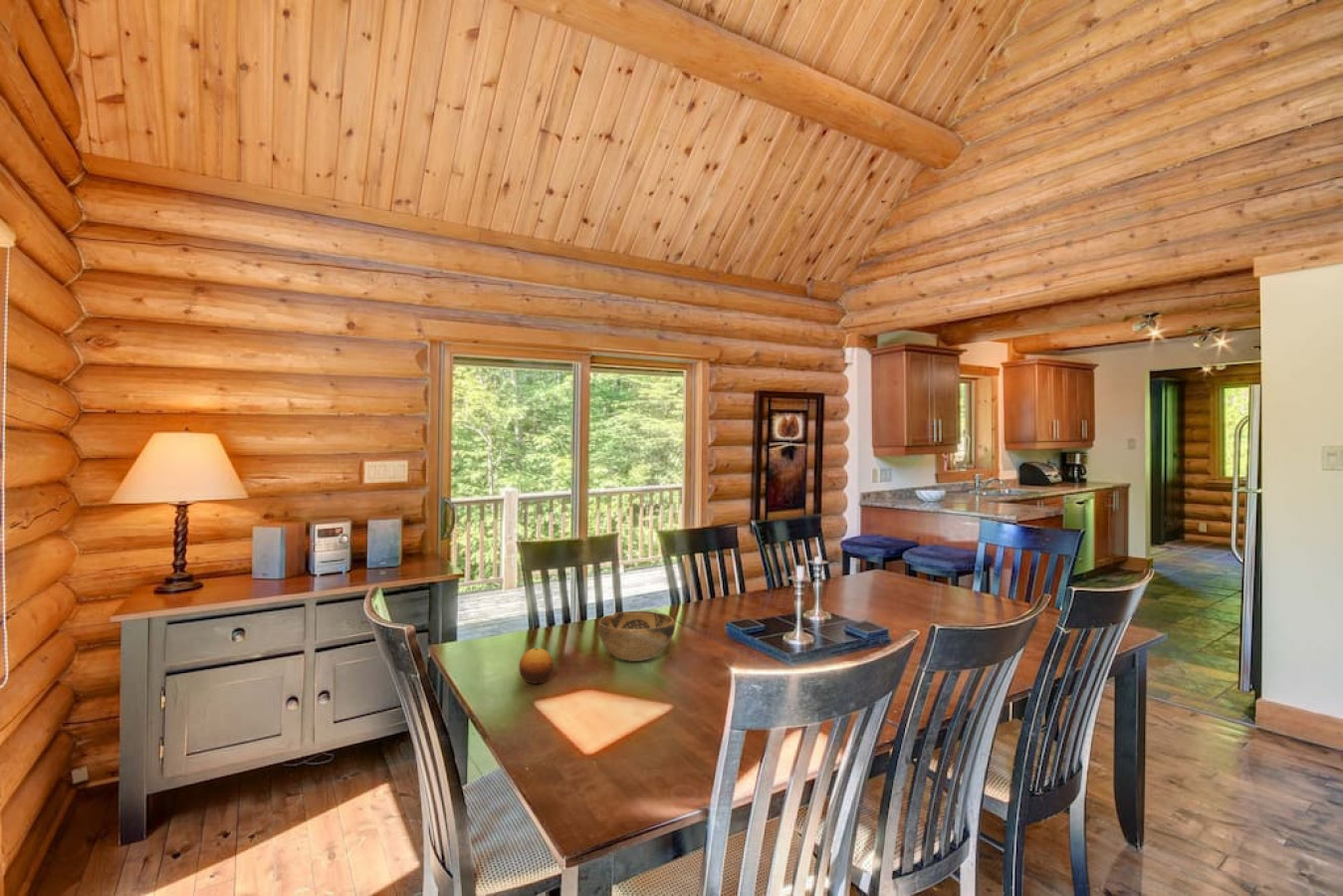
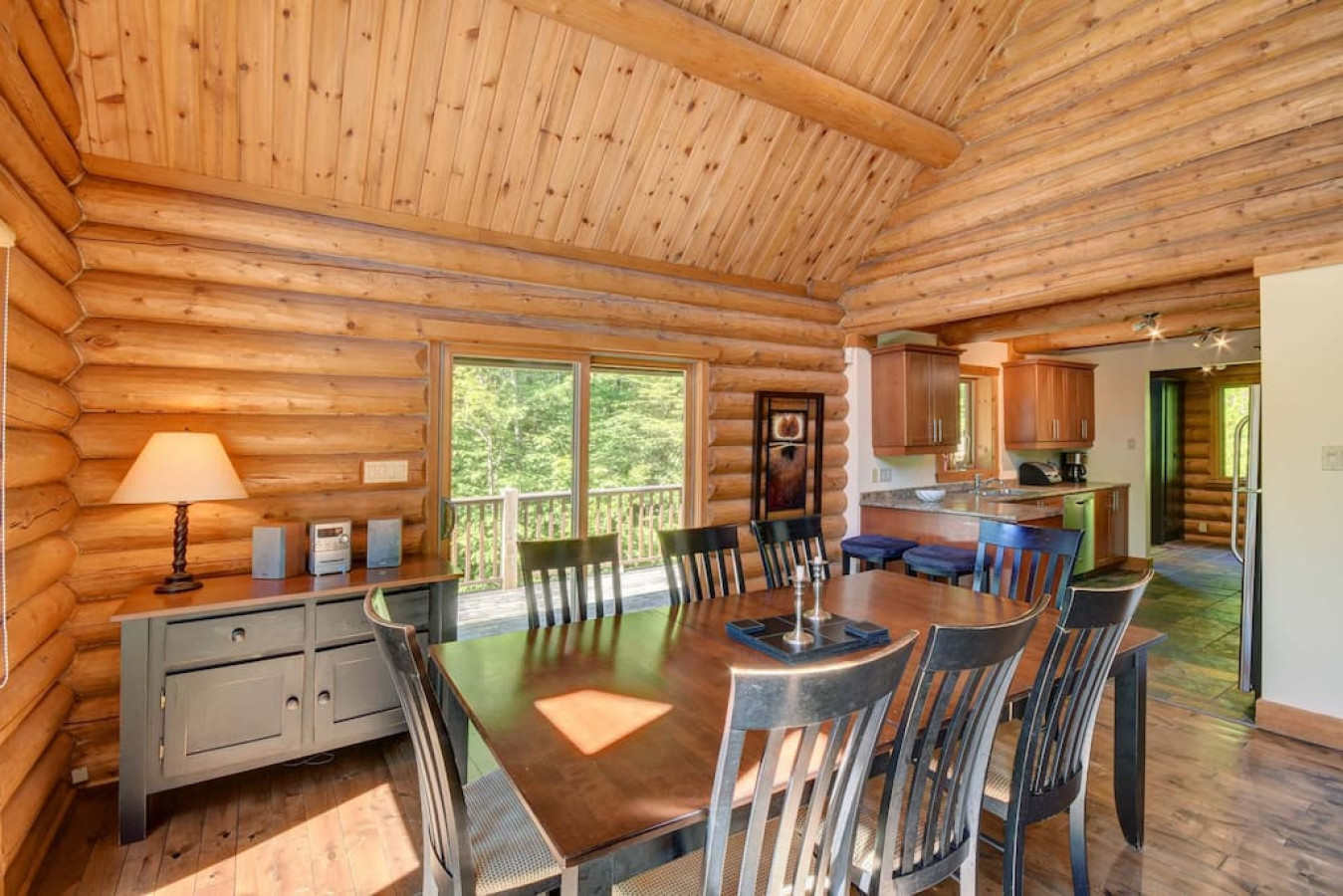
- fruit (536, 665)
- decorative bowl (636, 638)
